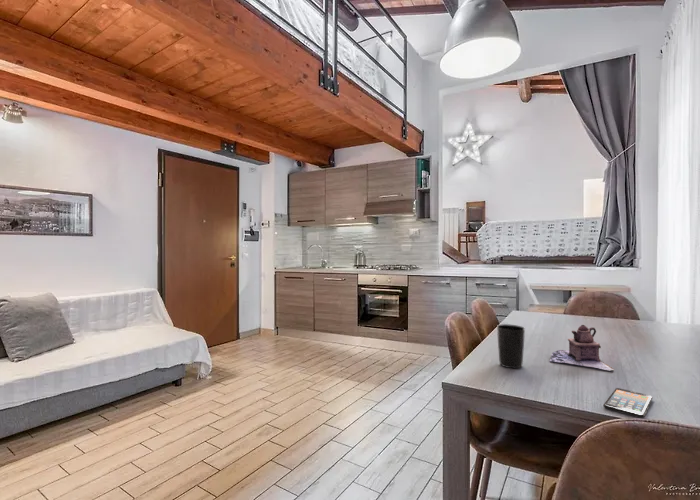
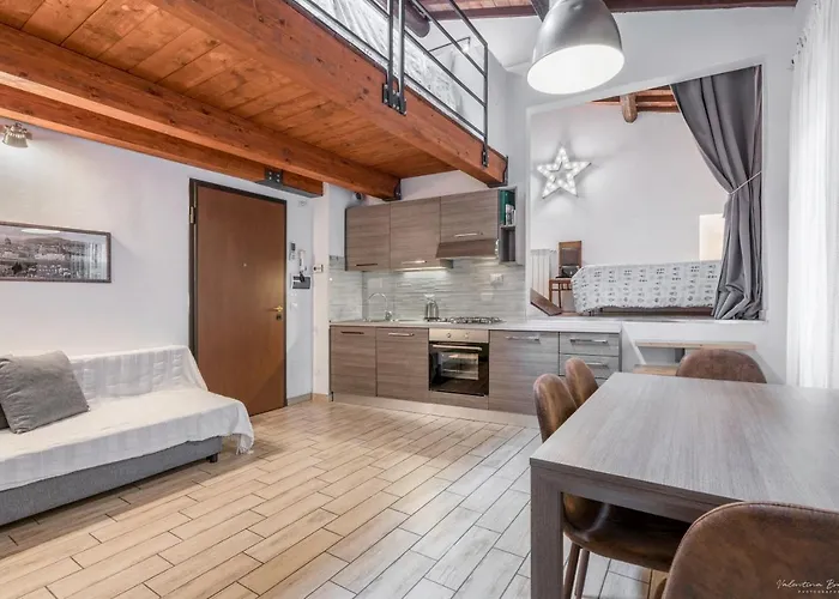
- smartphone (628, 401)
- cup (510, 346)
- teapot (580, 342)
